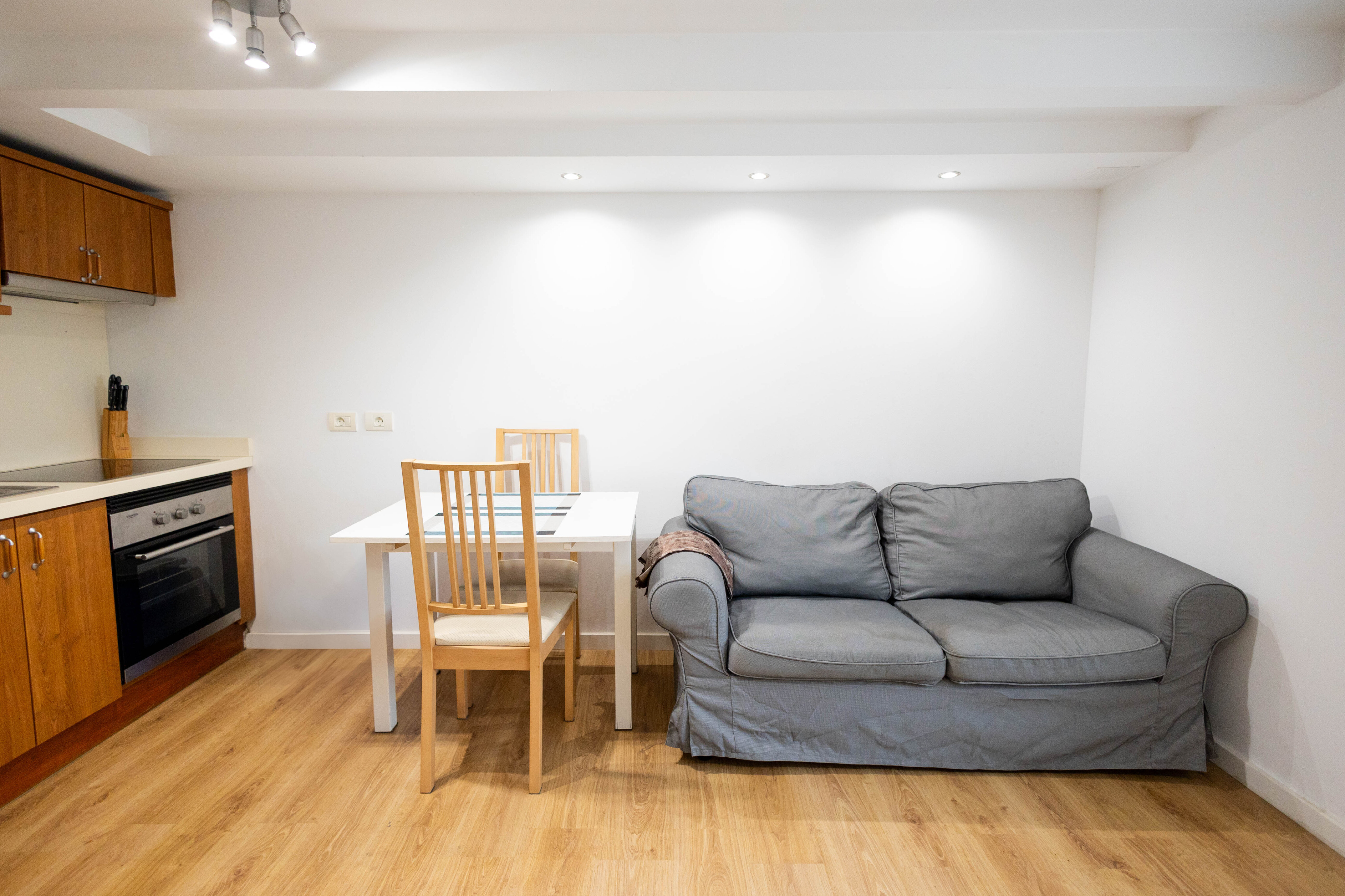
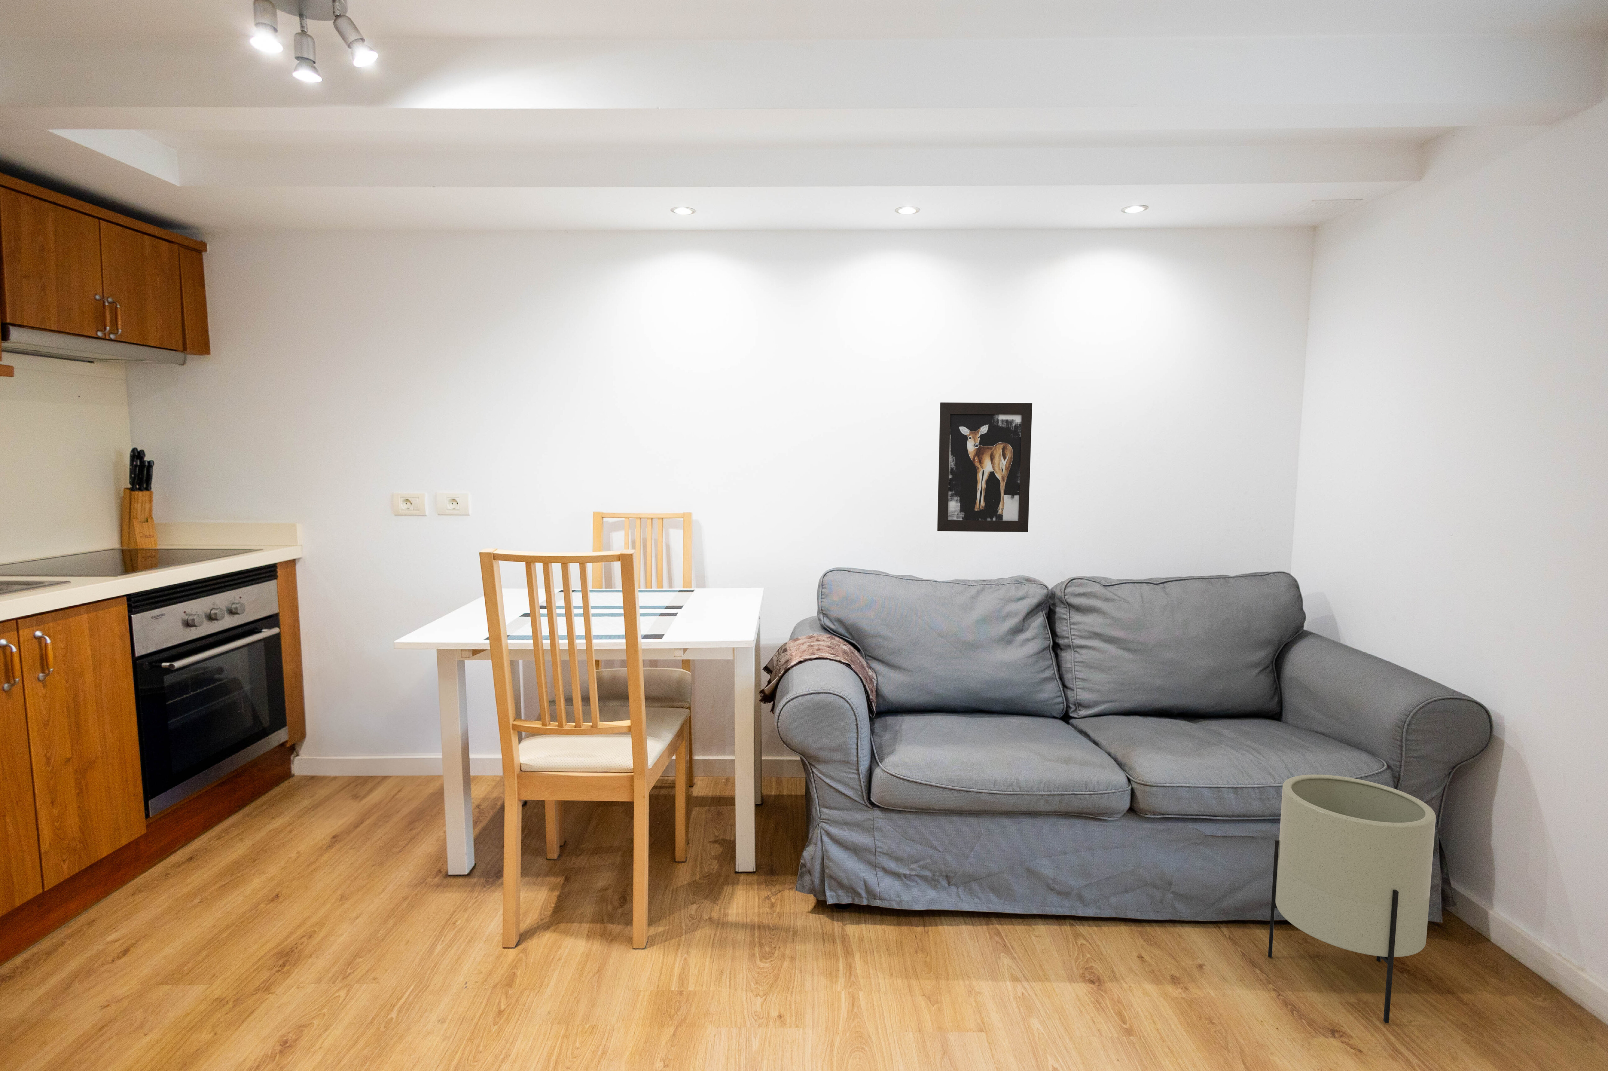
+ wall art (984, 467)
+ planter (1351, 889)
